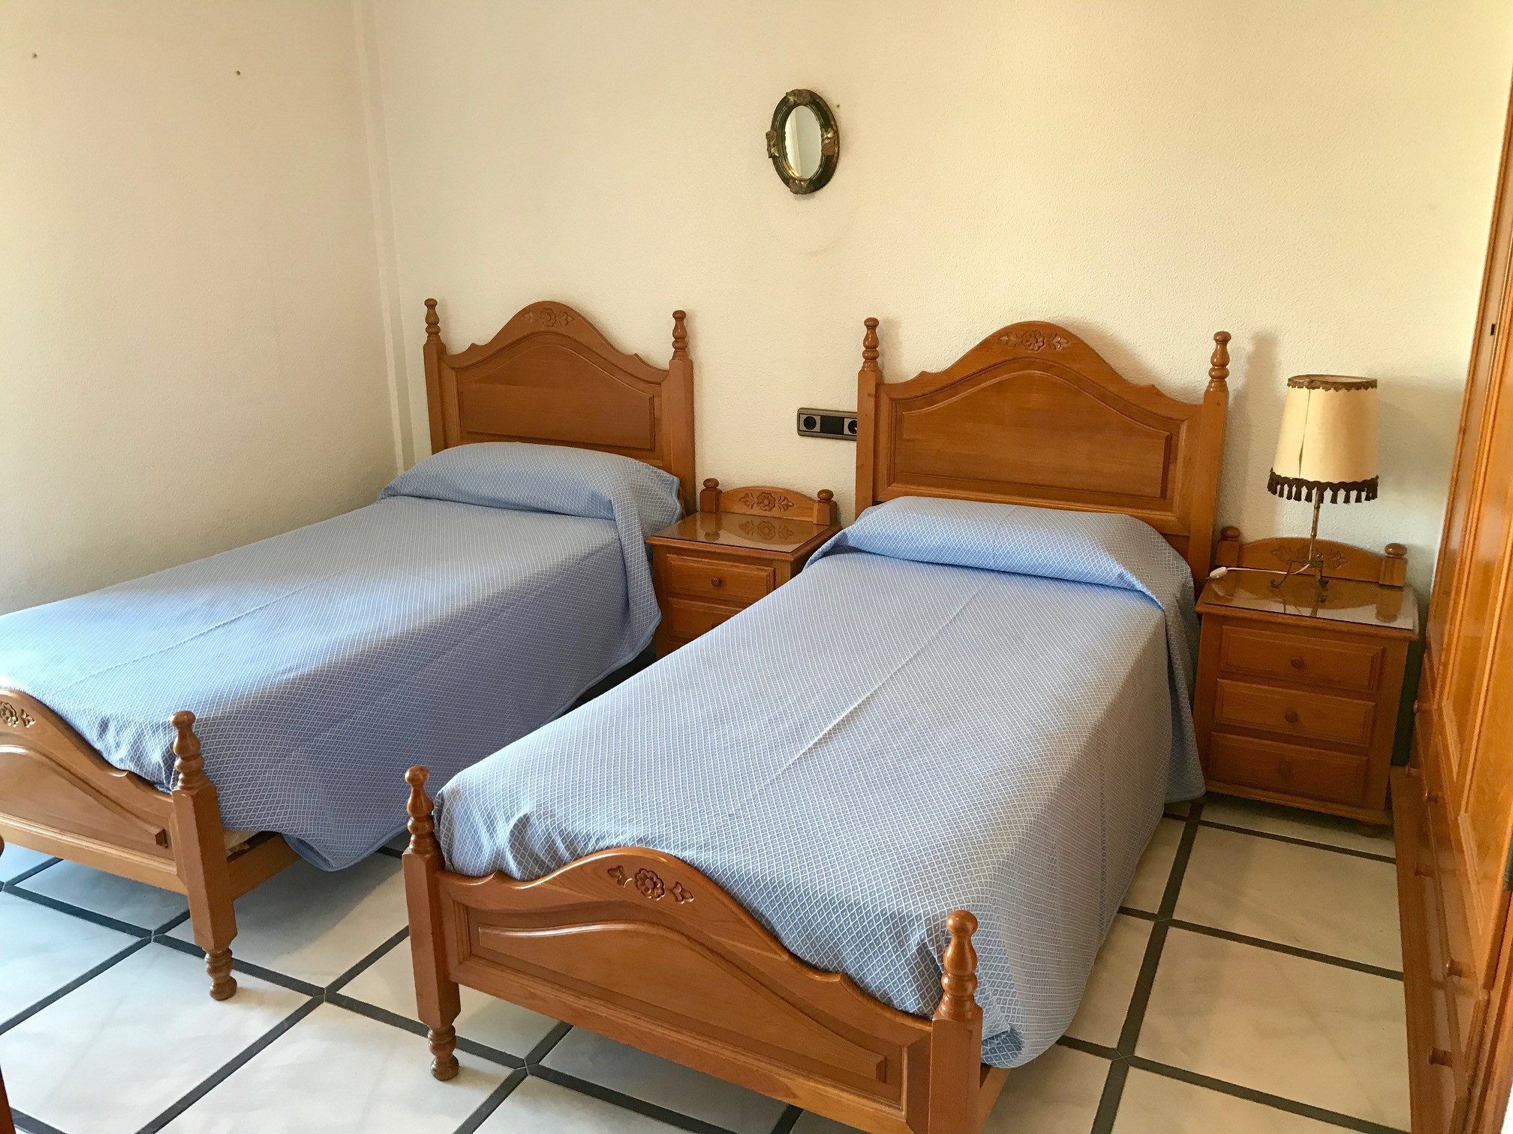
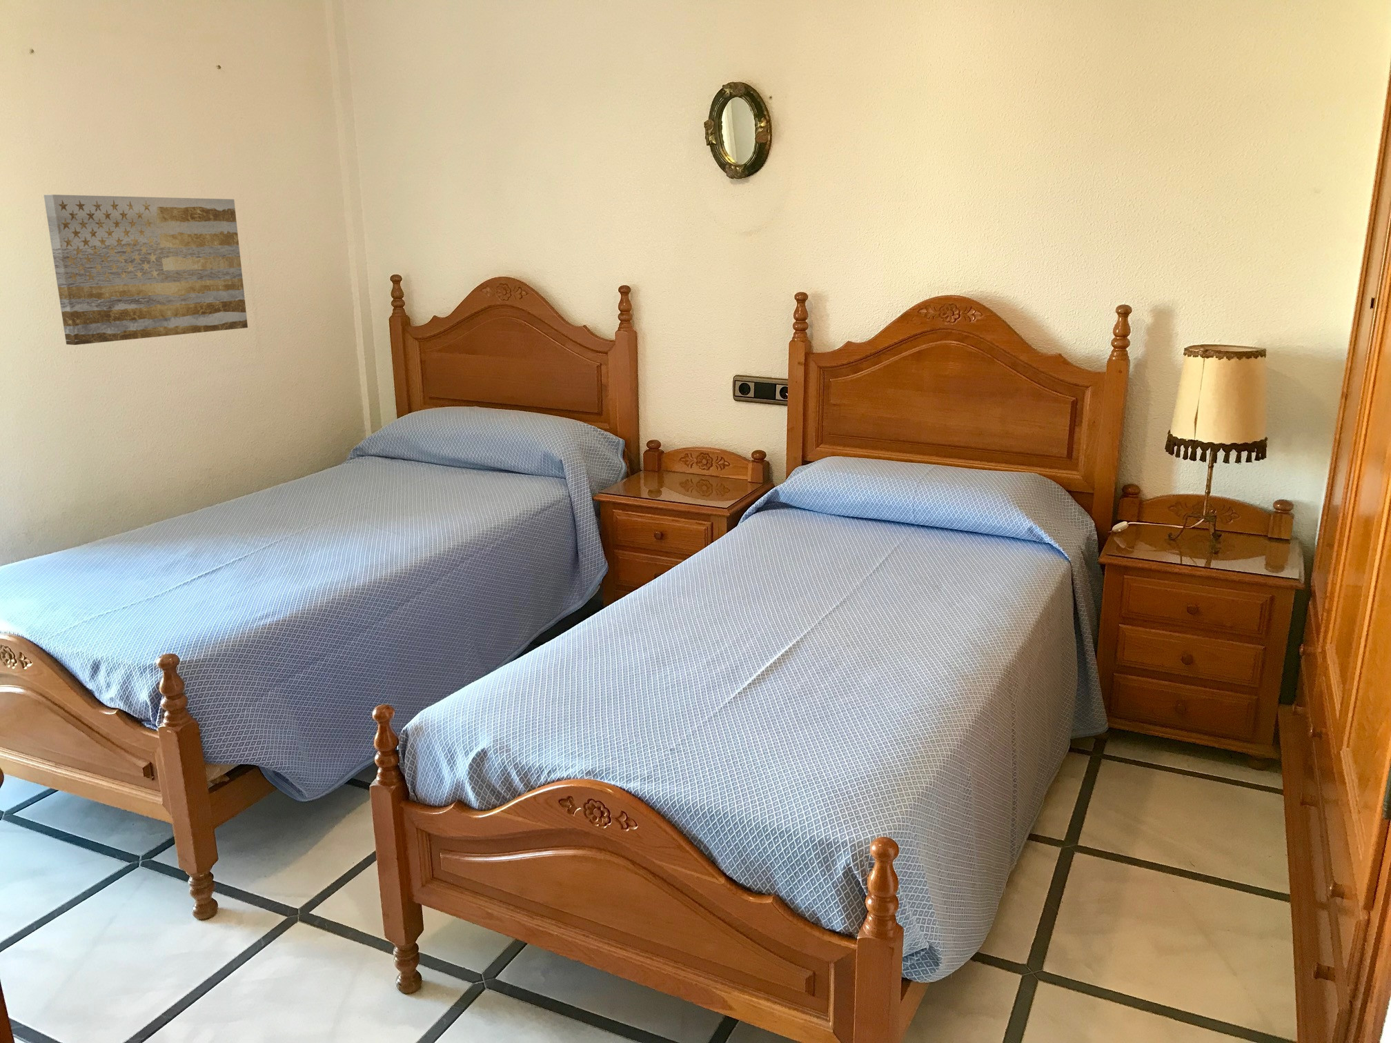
+ wall art (154, 267)
